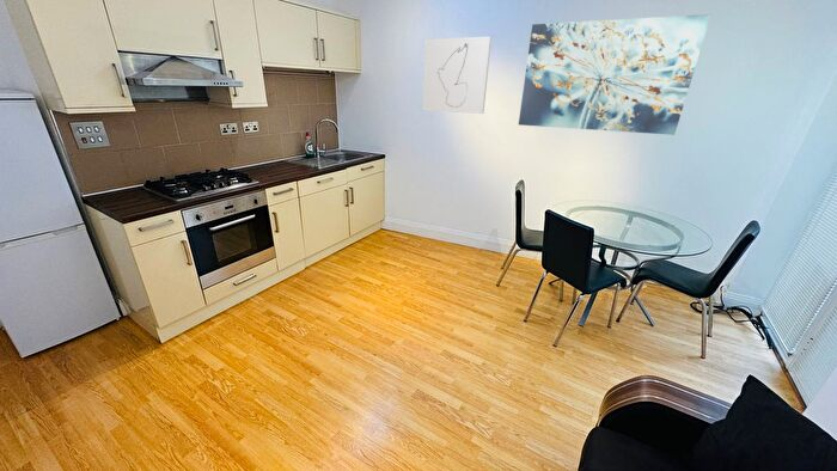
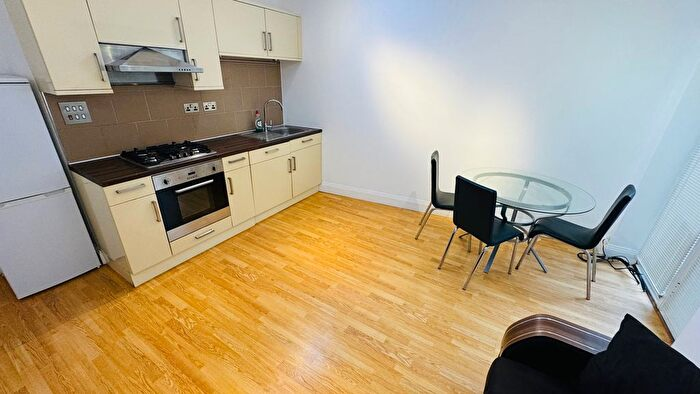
- wall art (454, 77)
- wall art (600, 78)
